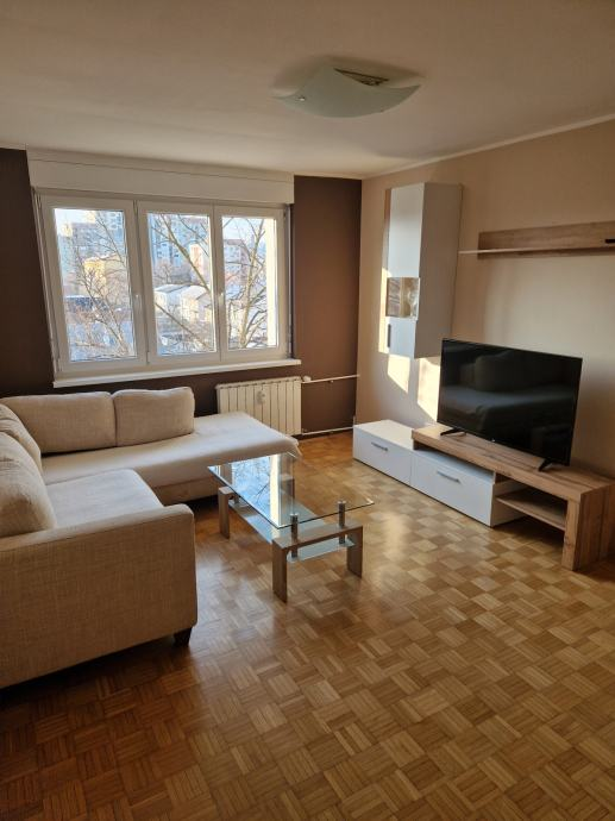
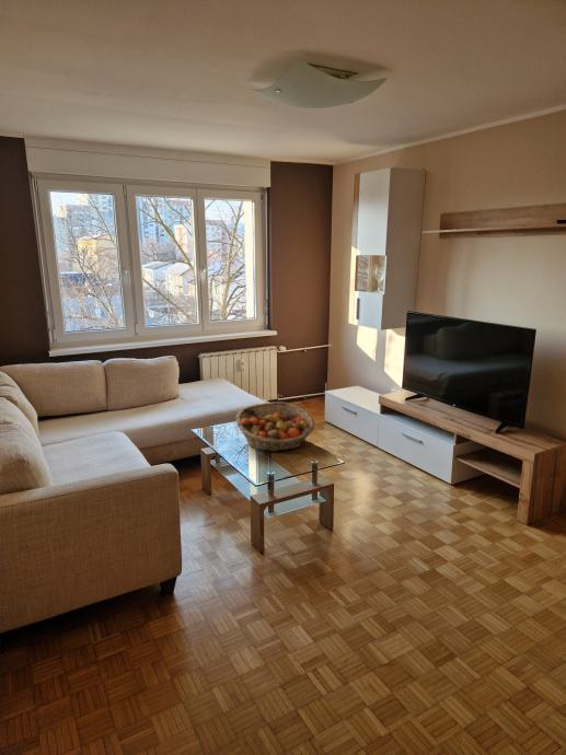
+ fruit basket (275, 426)
